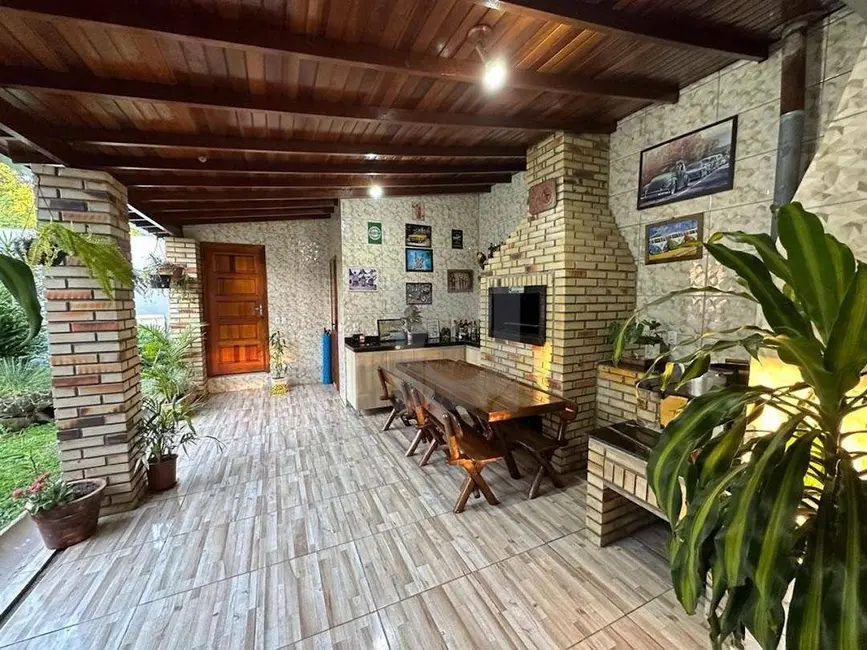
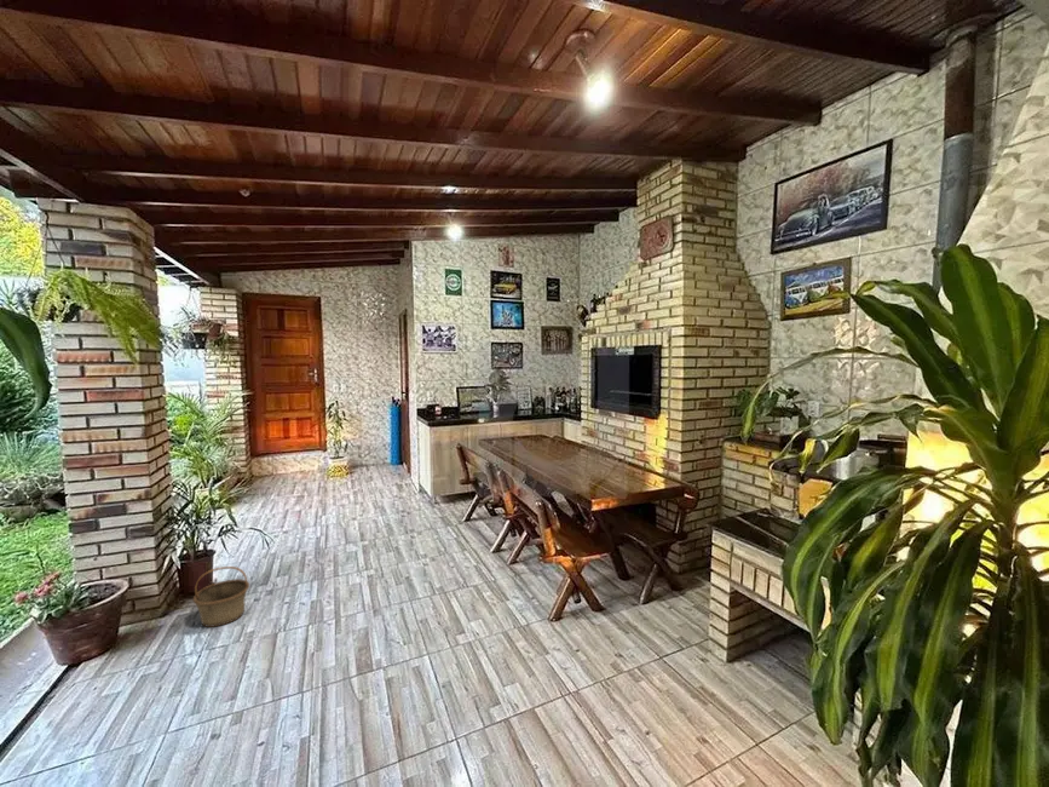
+ basket (221, 592)
